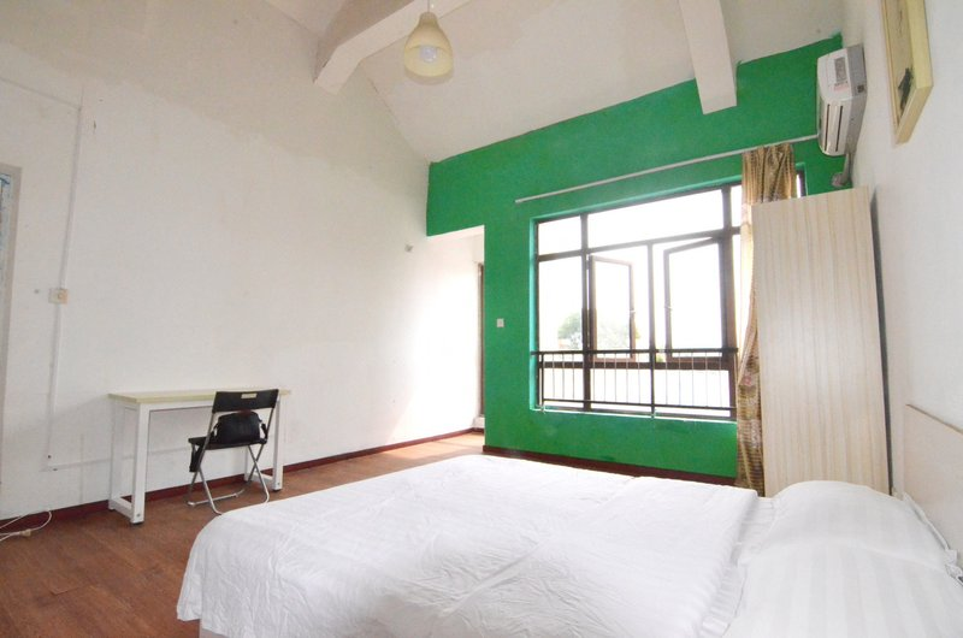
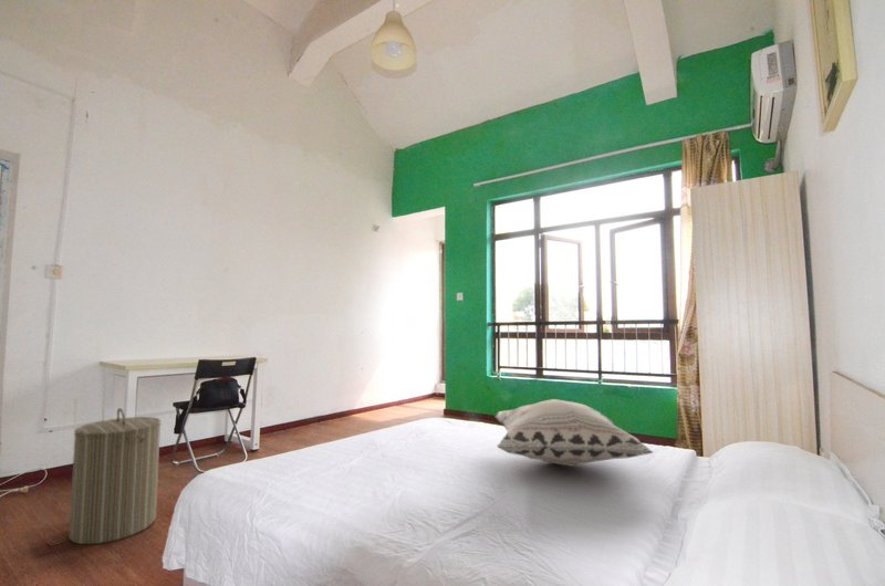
+ laundry hamper (117, 467)
+ decorative pillow (561, 430)
